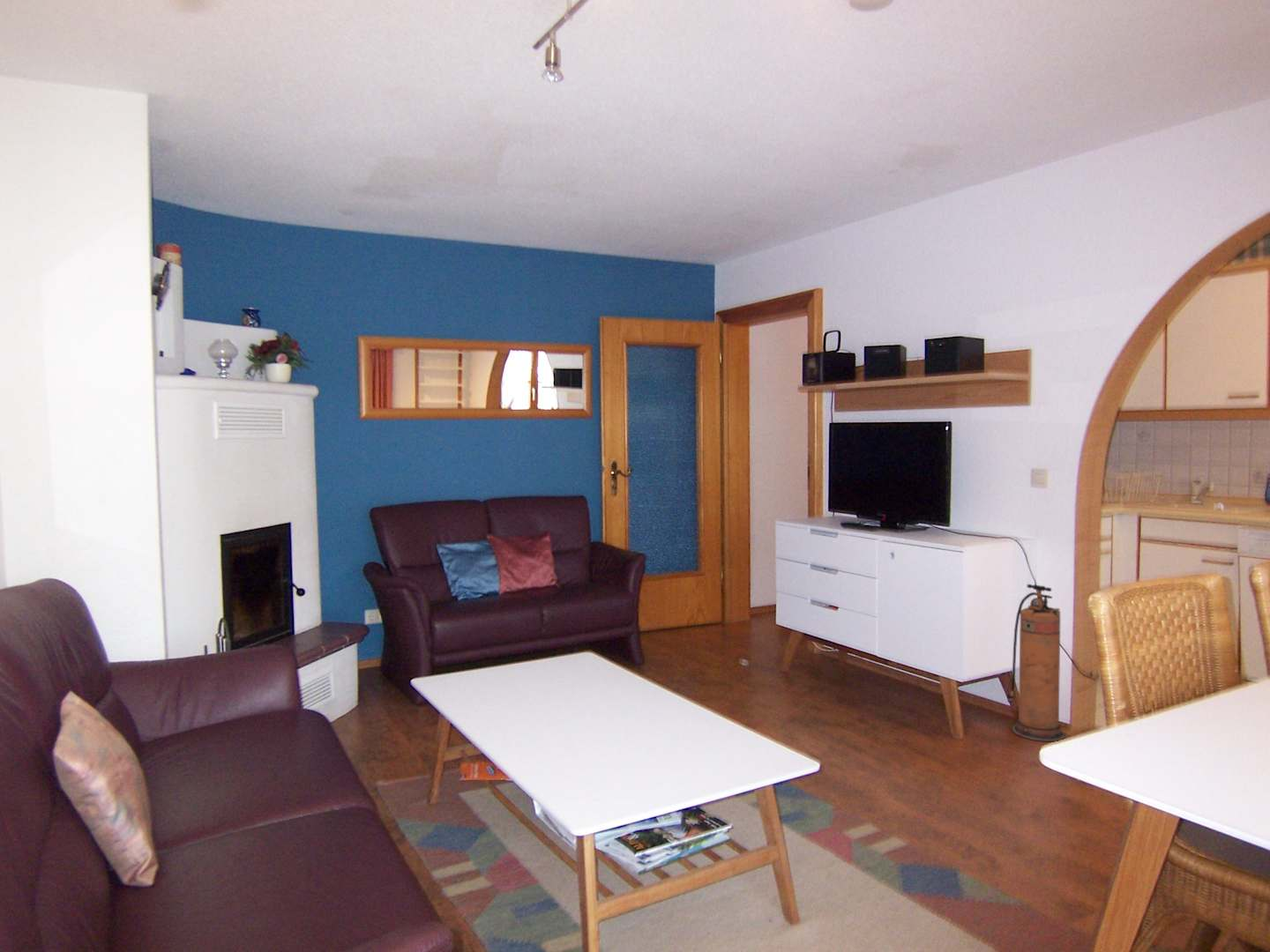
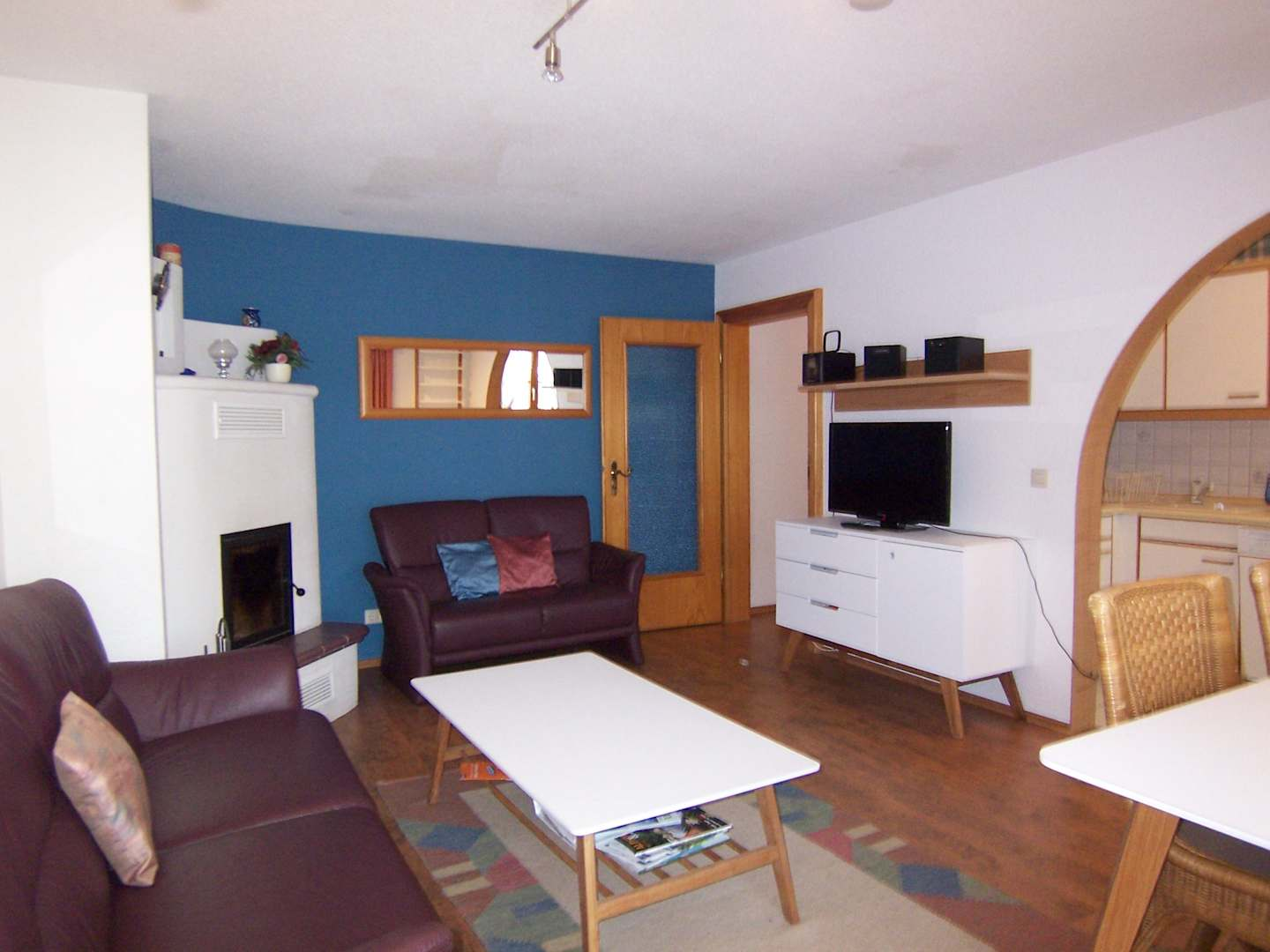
- fire extinguisher (1039, 658)
